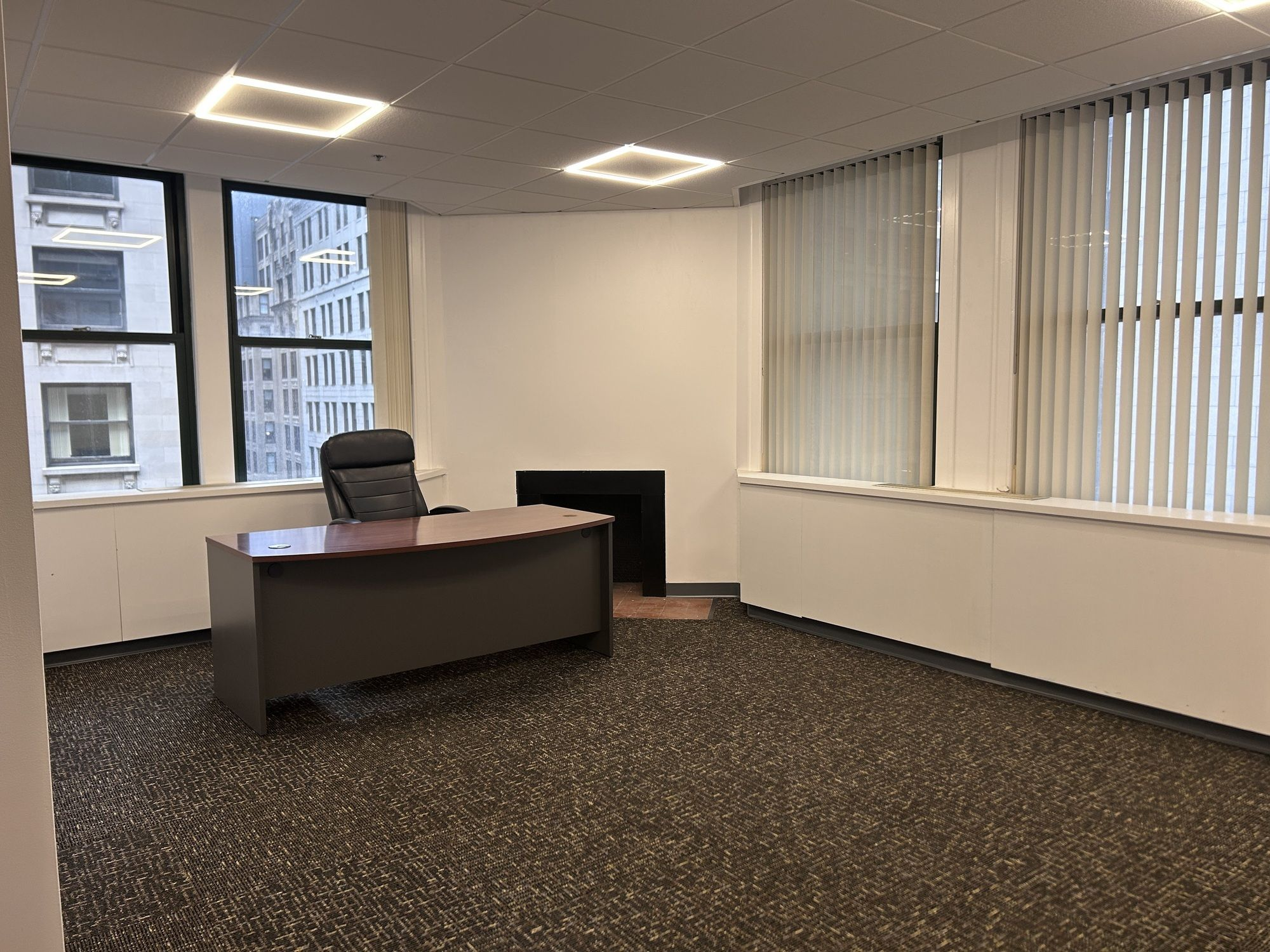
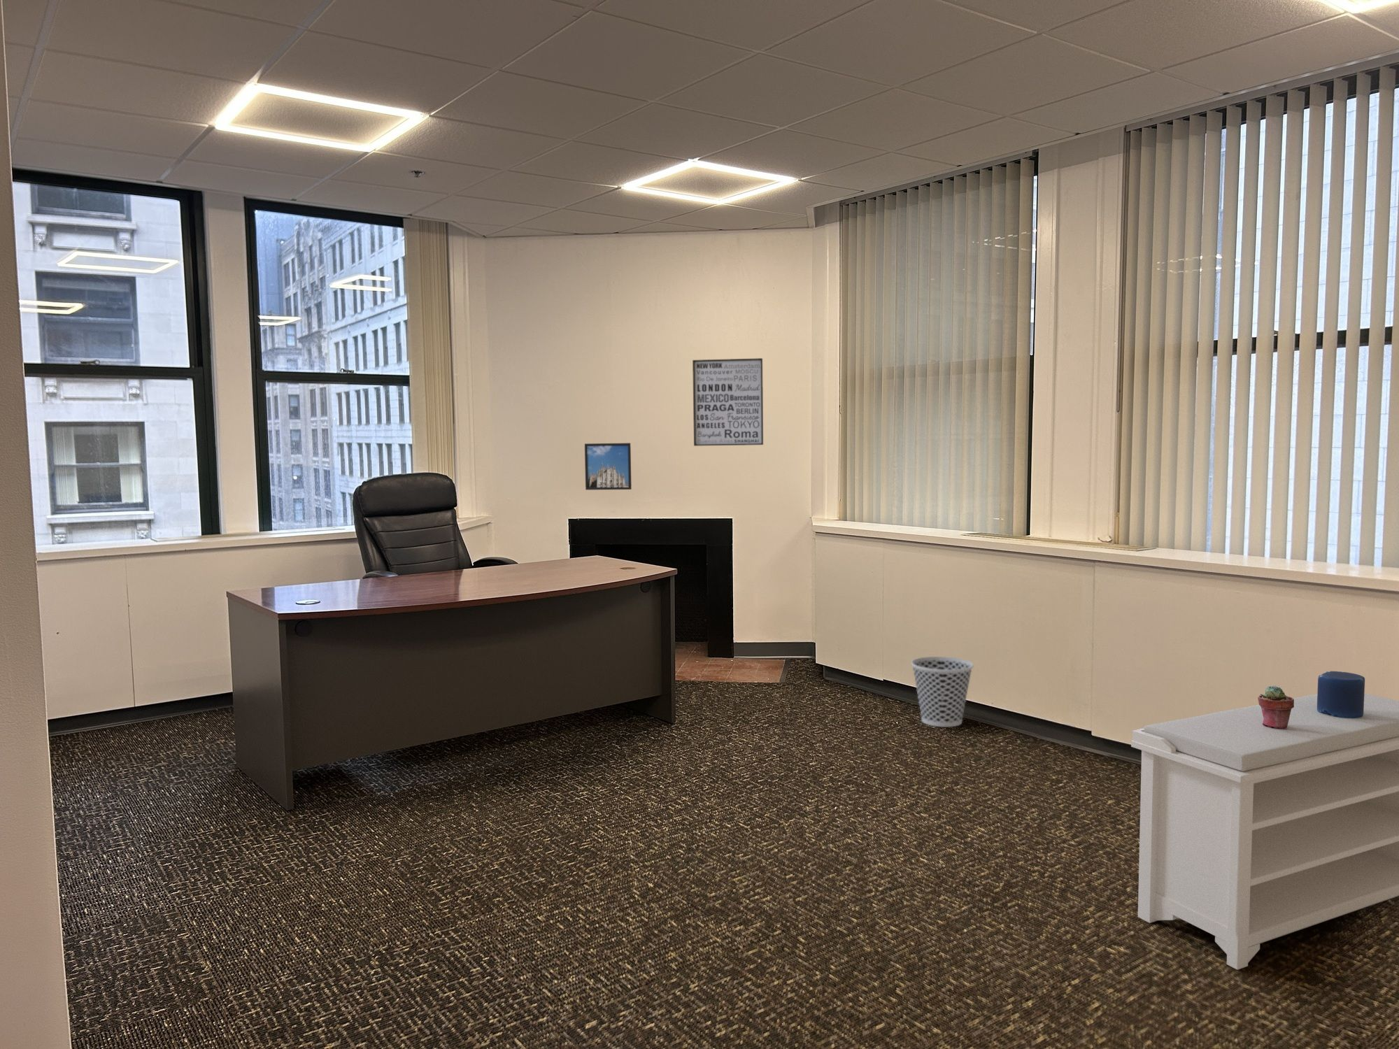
+ wastebasket (942, 692)
+ bench (1294, 812)
+ candle (1341, 693)
+ wall art (727, 402)
+ potted succulent (1276, 705)
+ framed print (608, 466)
